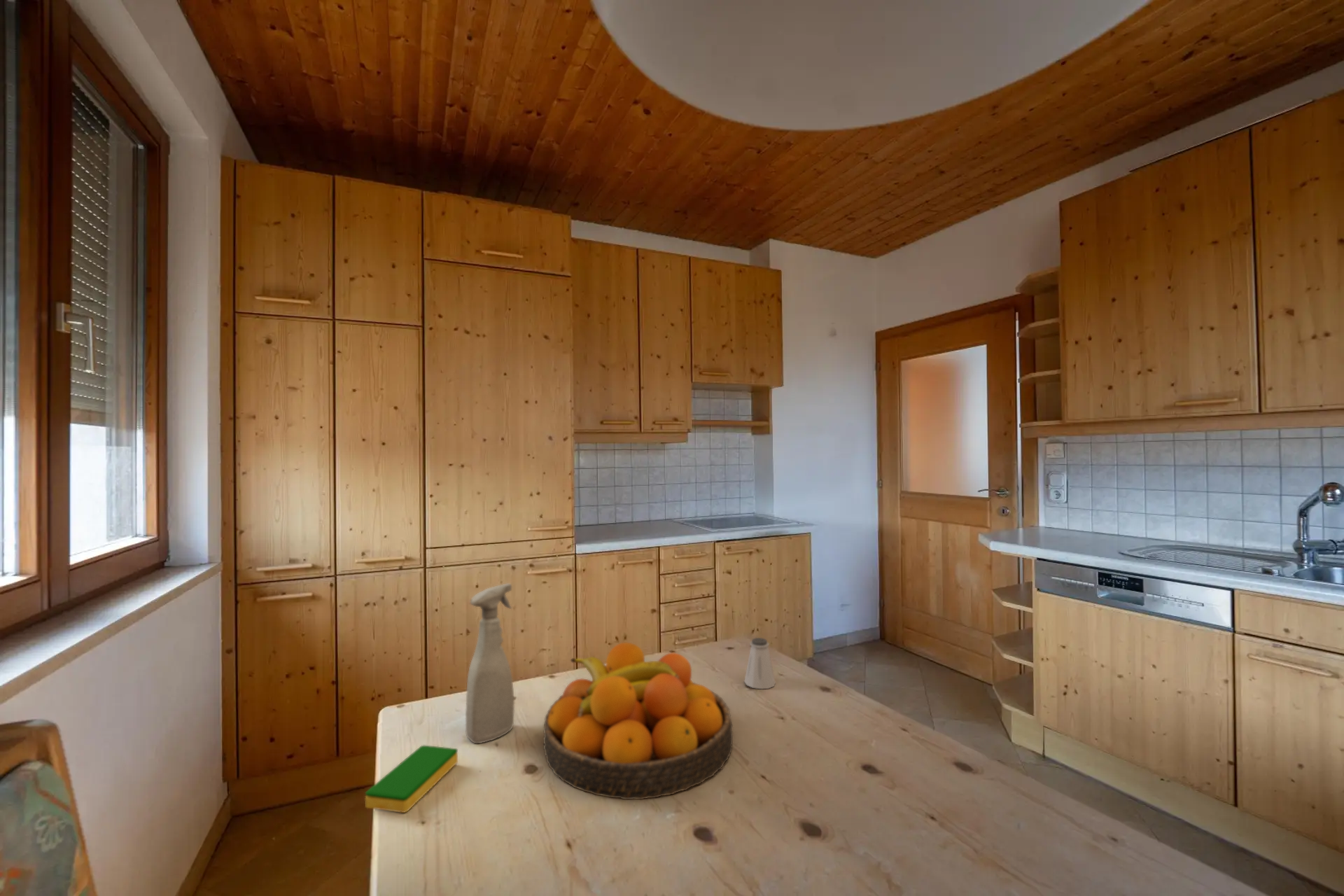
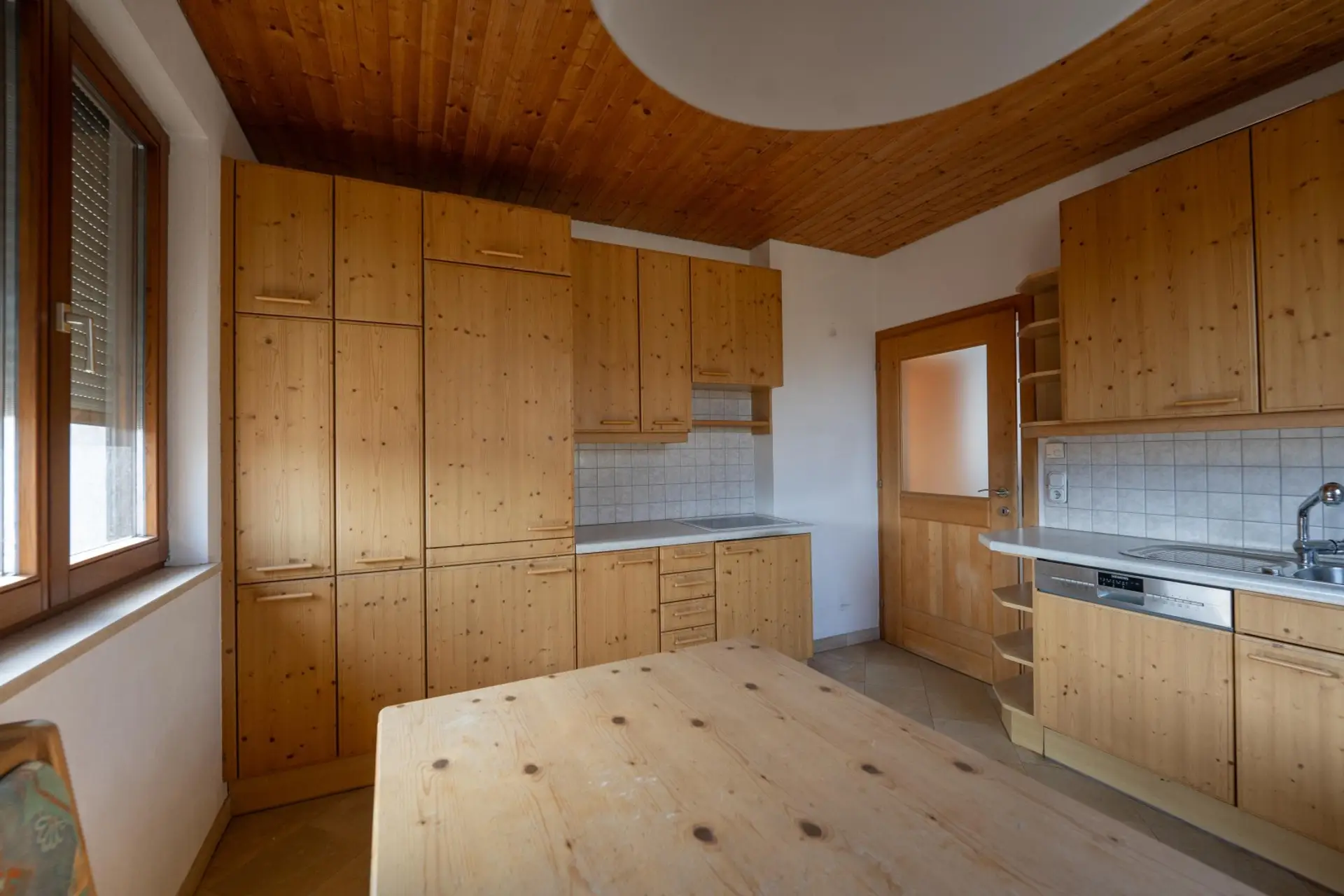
- spray bottle (489, 660)
- fruit bowl (638, 700)
- saltshaker (760, 661)
- dish sponge (414, 776)
